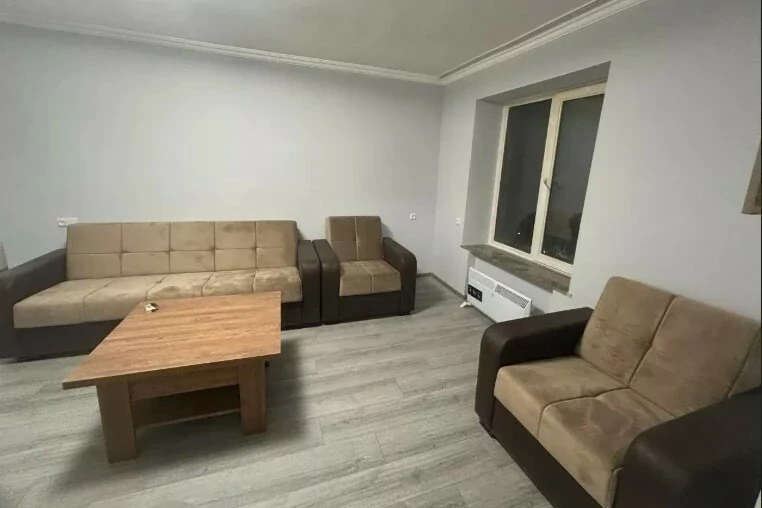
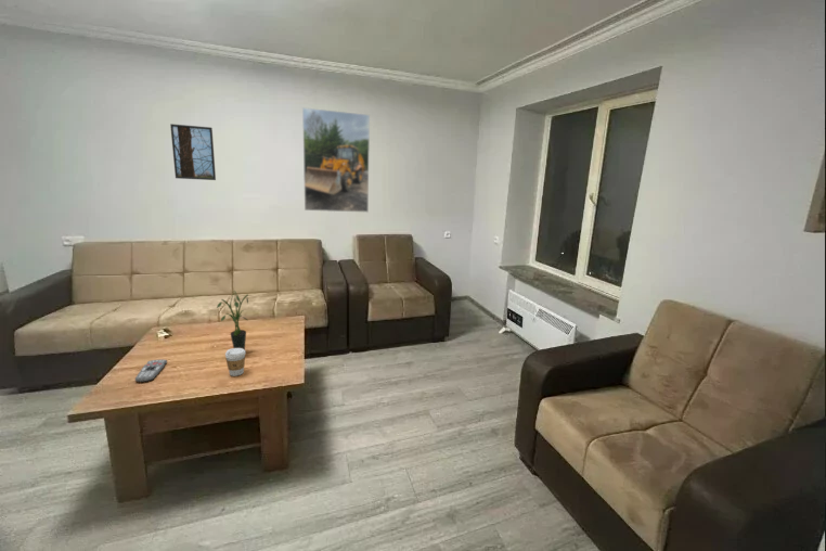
+ coffee cup (235, 361)
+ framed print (193, 153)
+ remote control (151, 370)
+ potted plant (235, 324)
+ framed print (336, 163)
